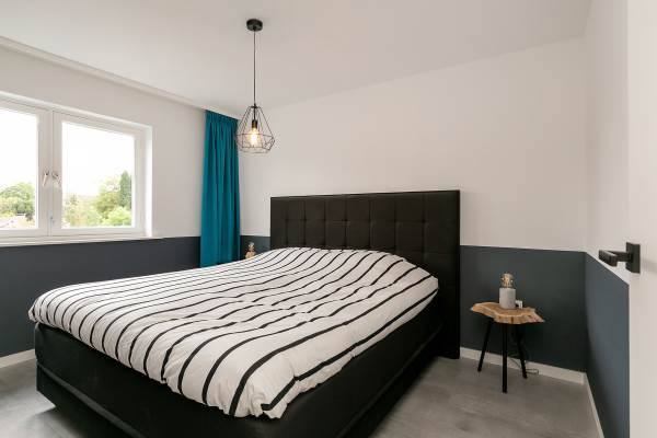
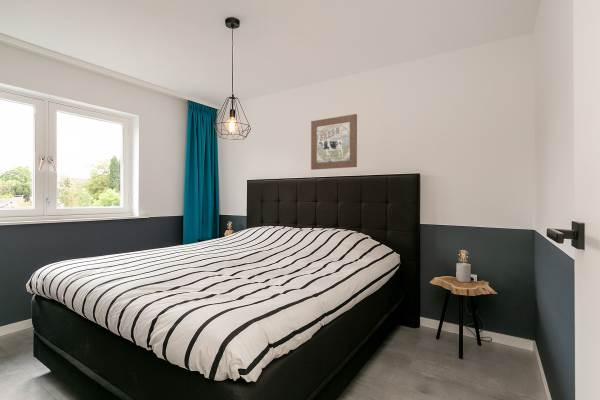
+ wall art (333, 143)
